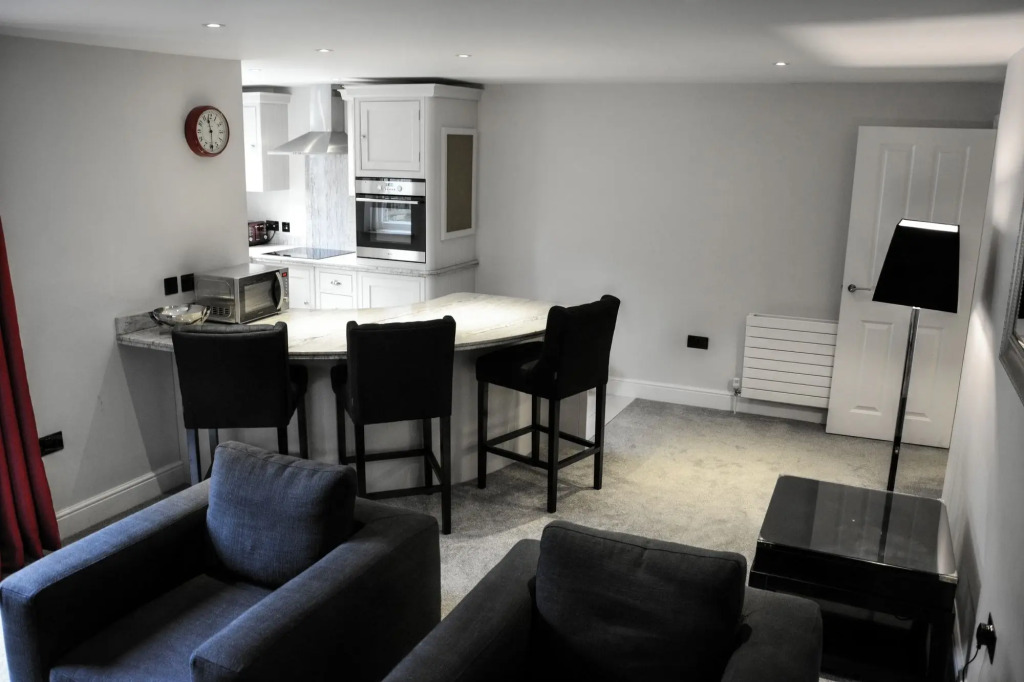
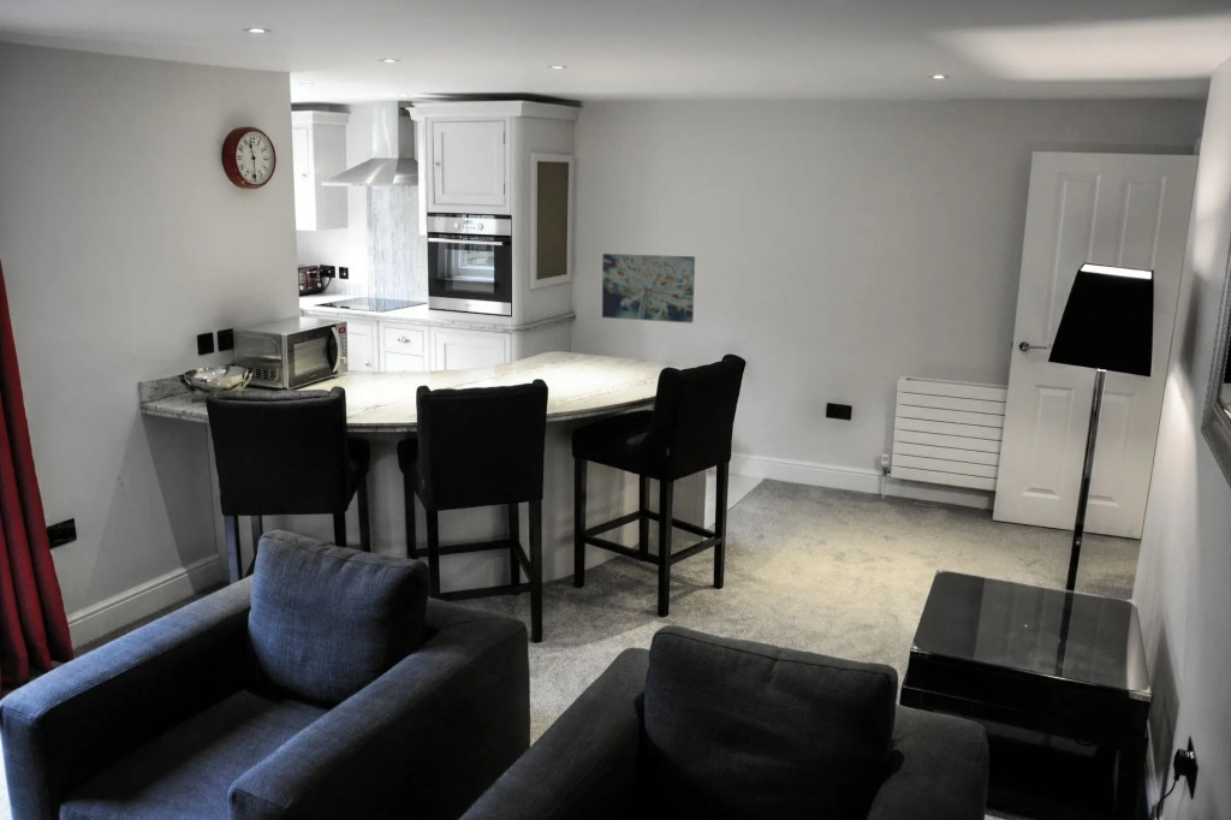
+ wall art (647, 287)
